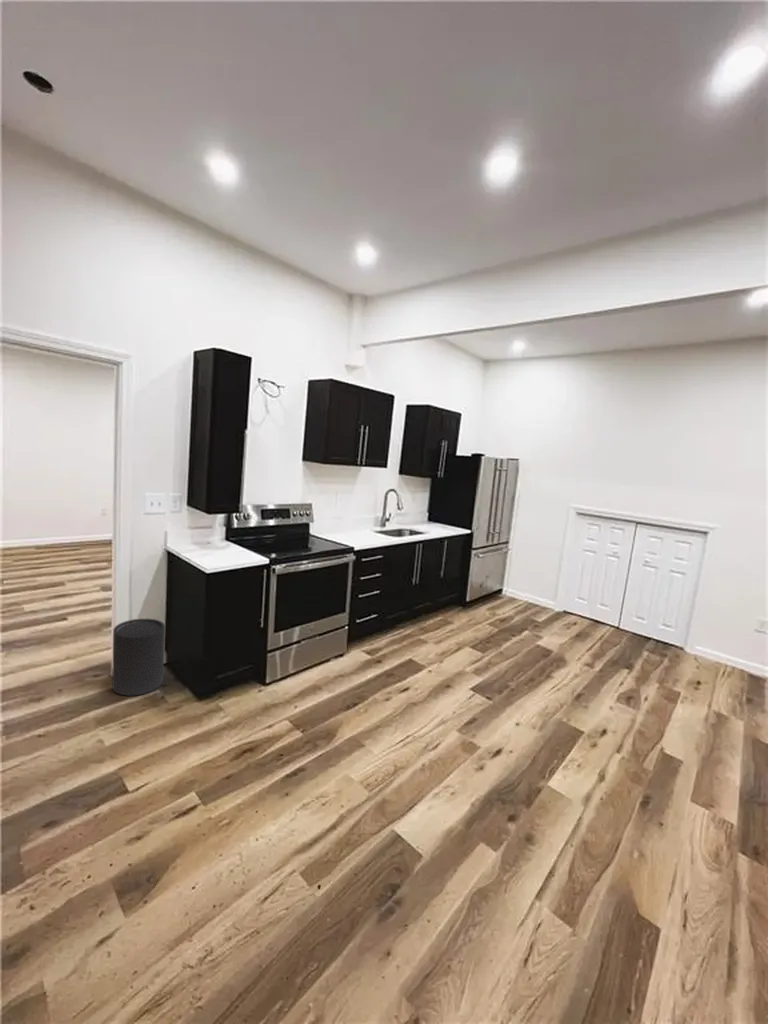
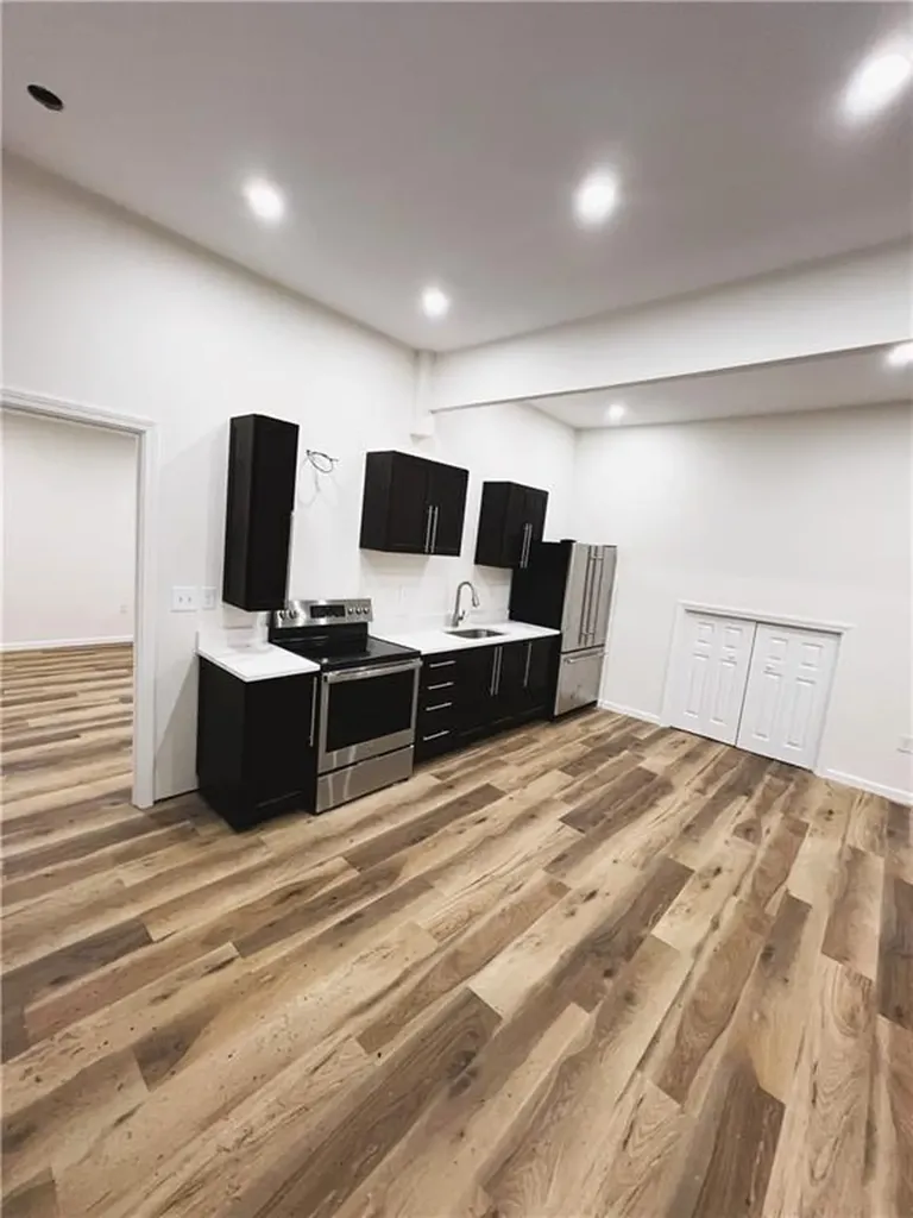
- trash can (138, 655)
